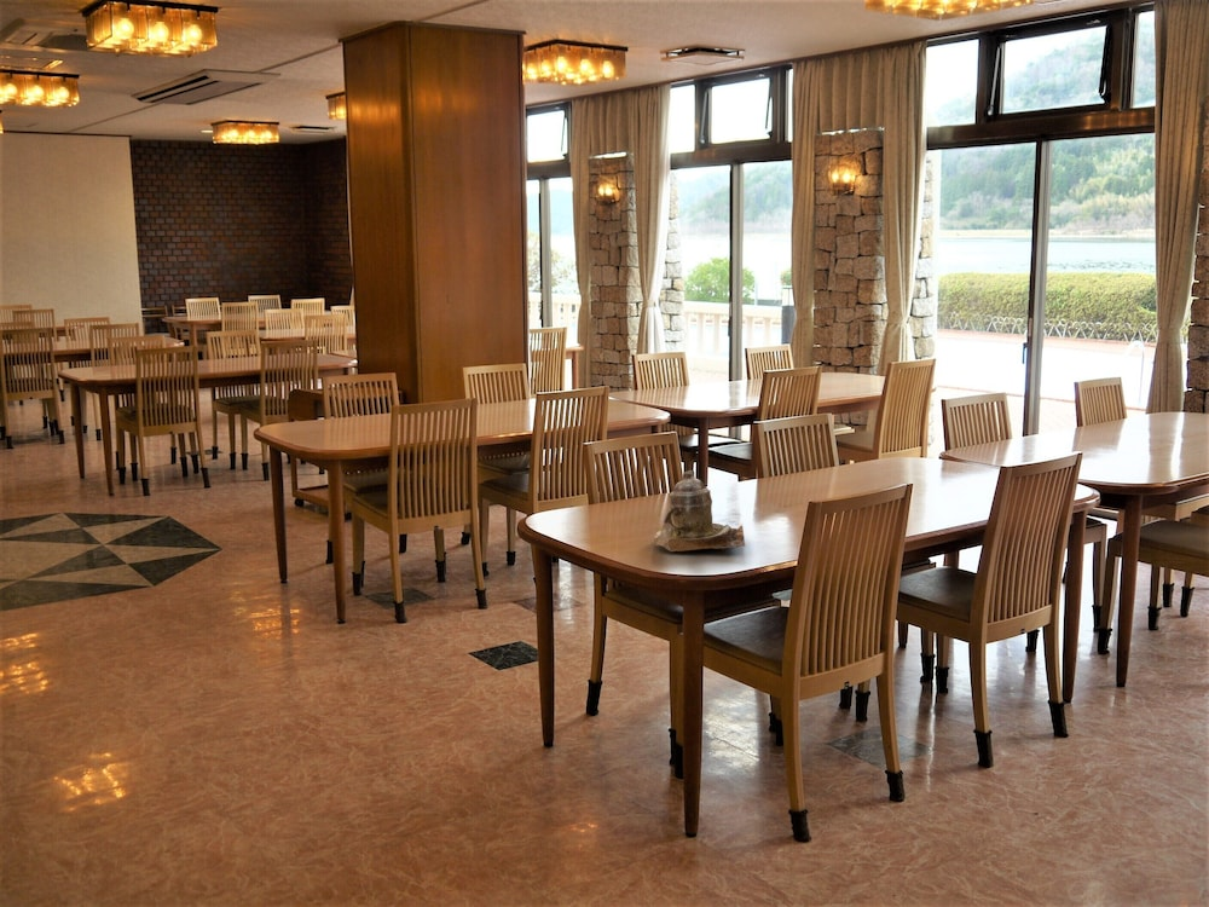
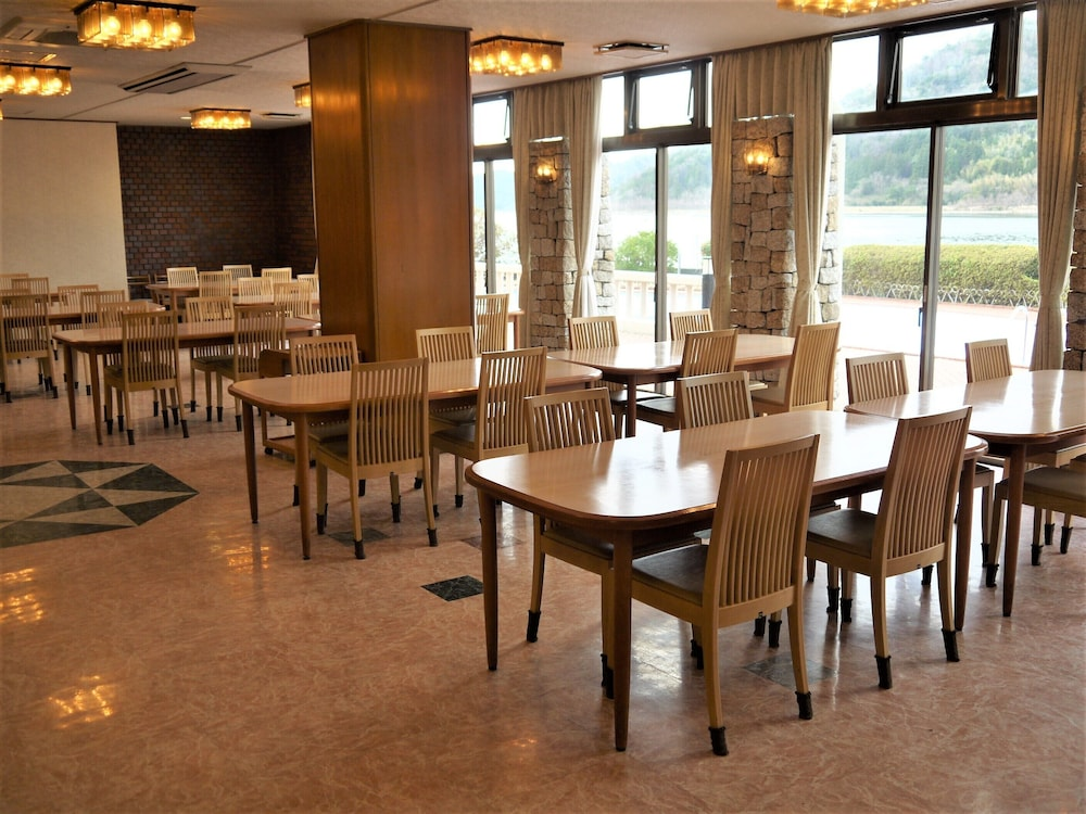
- teapot (699, 507)
